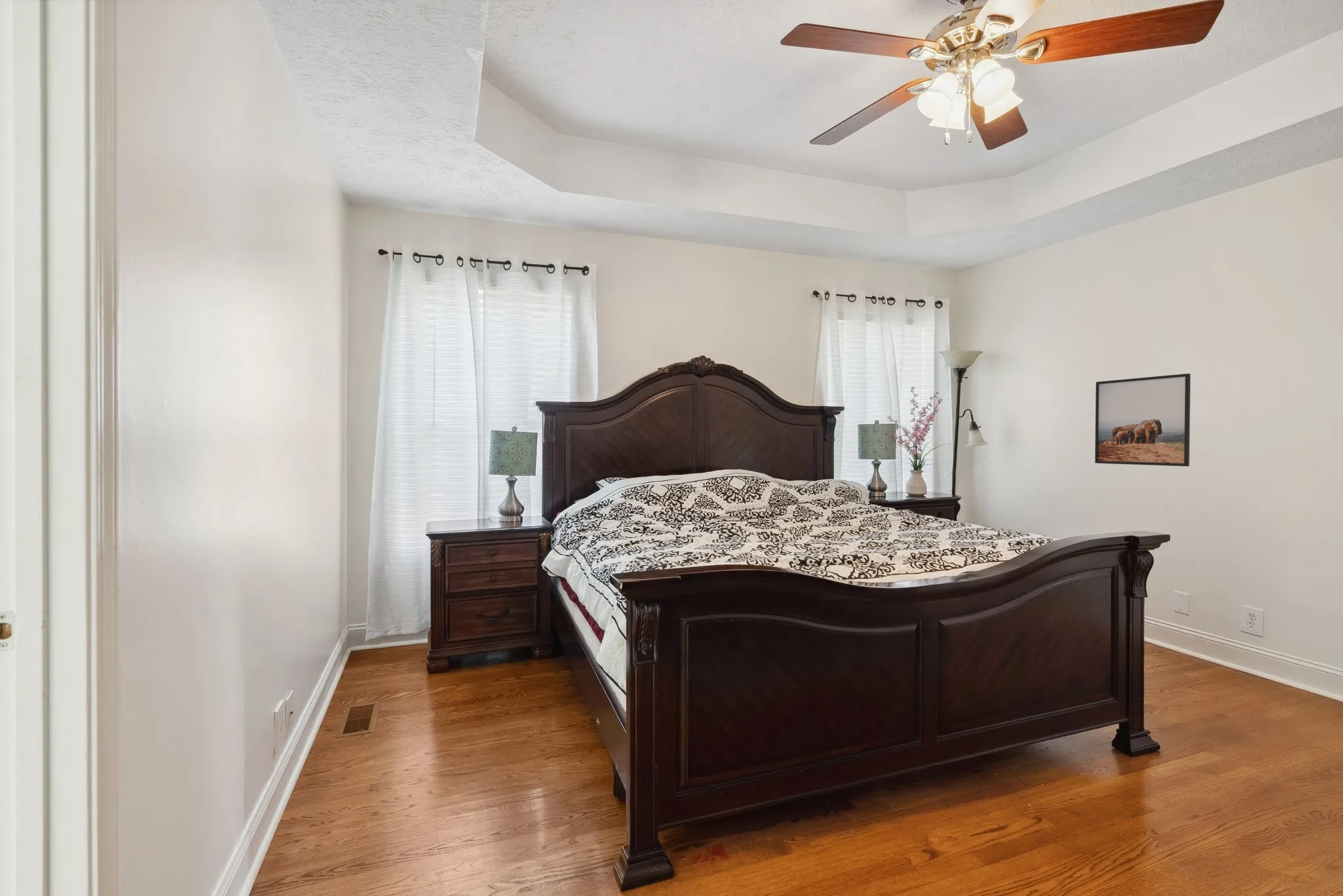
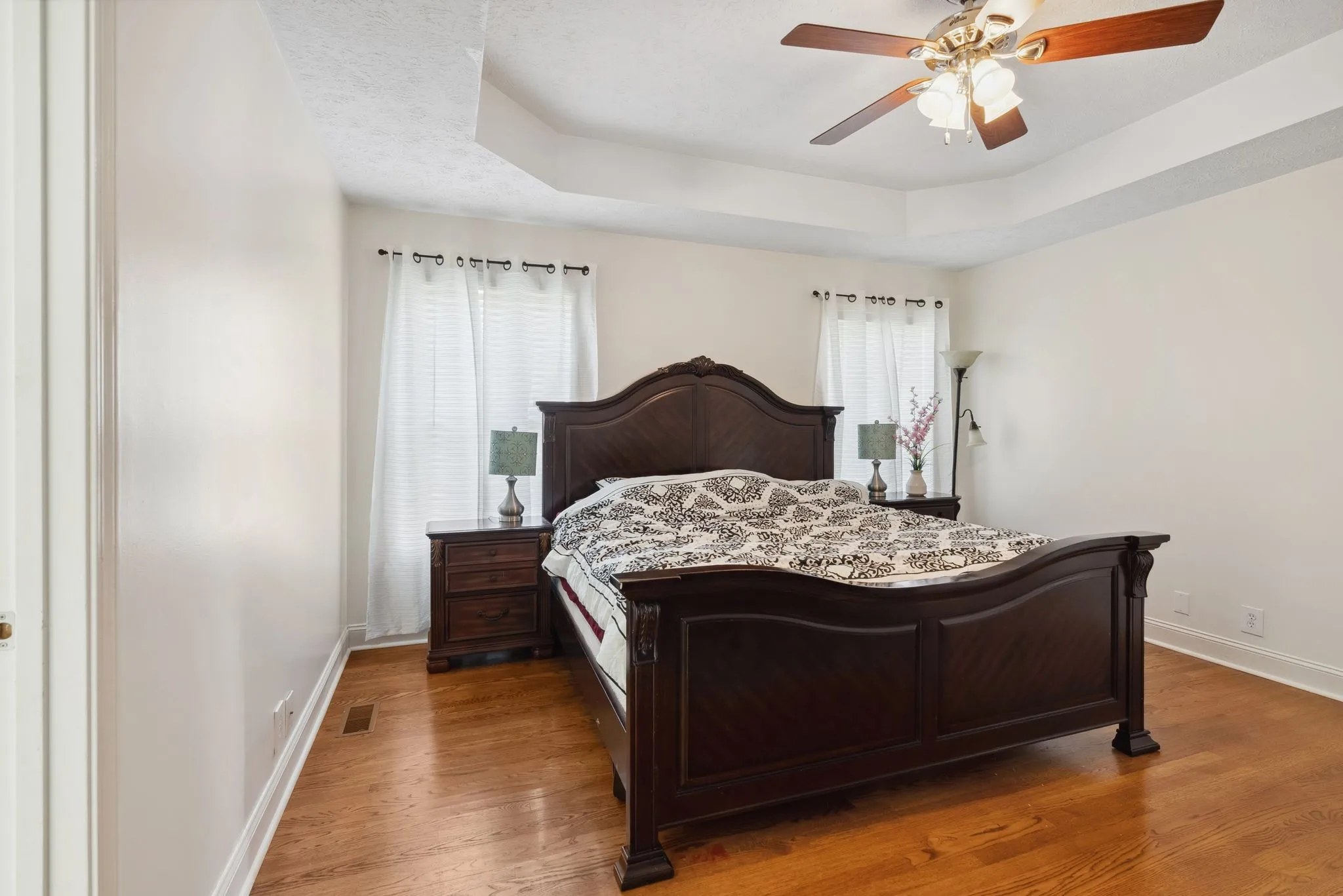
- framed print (1139, 421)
